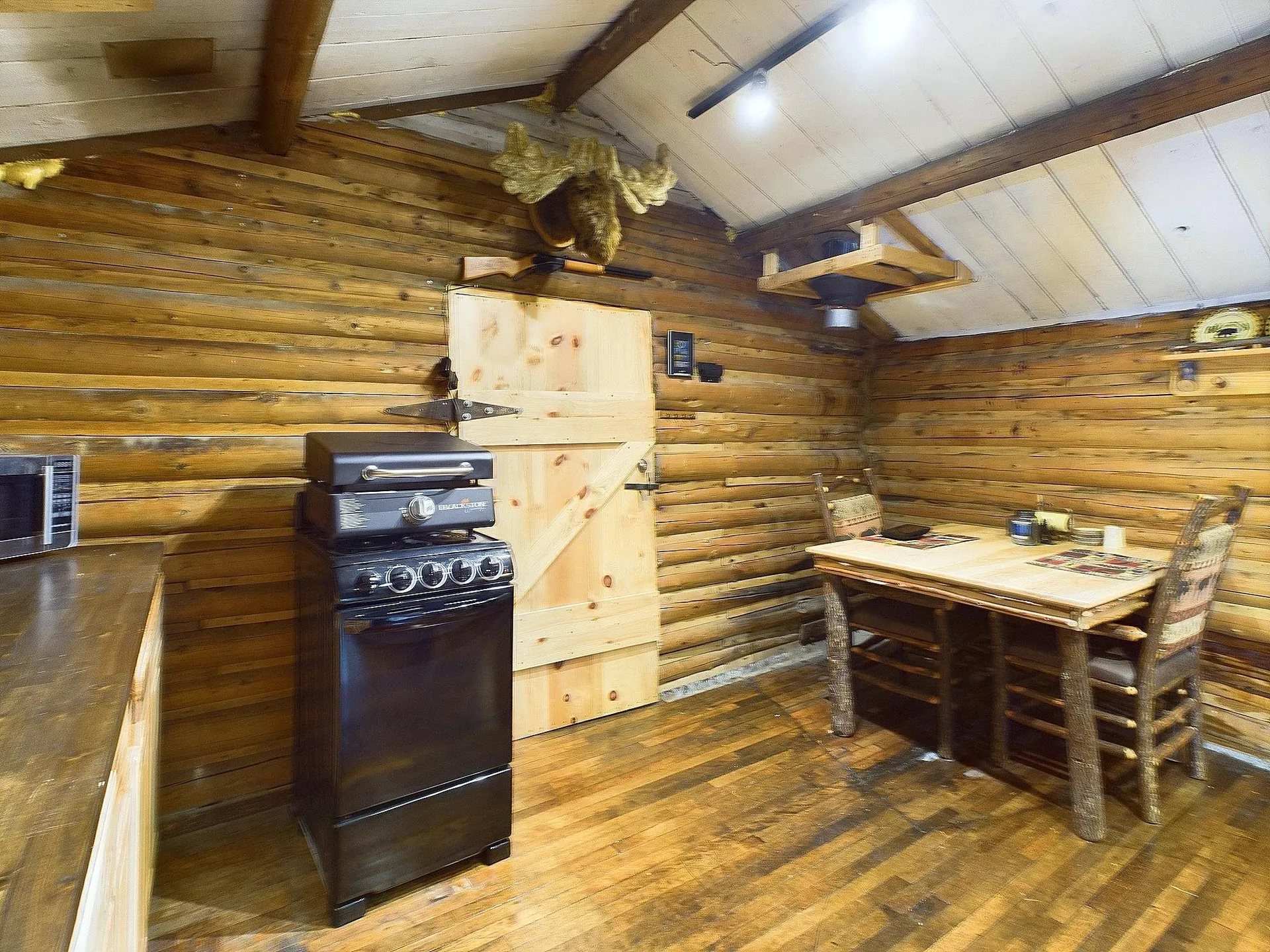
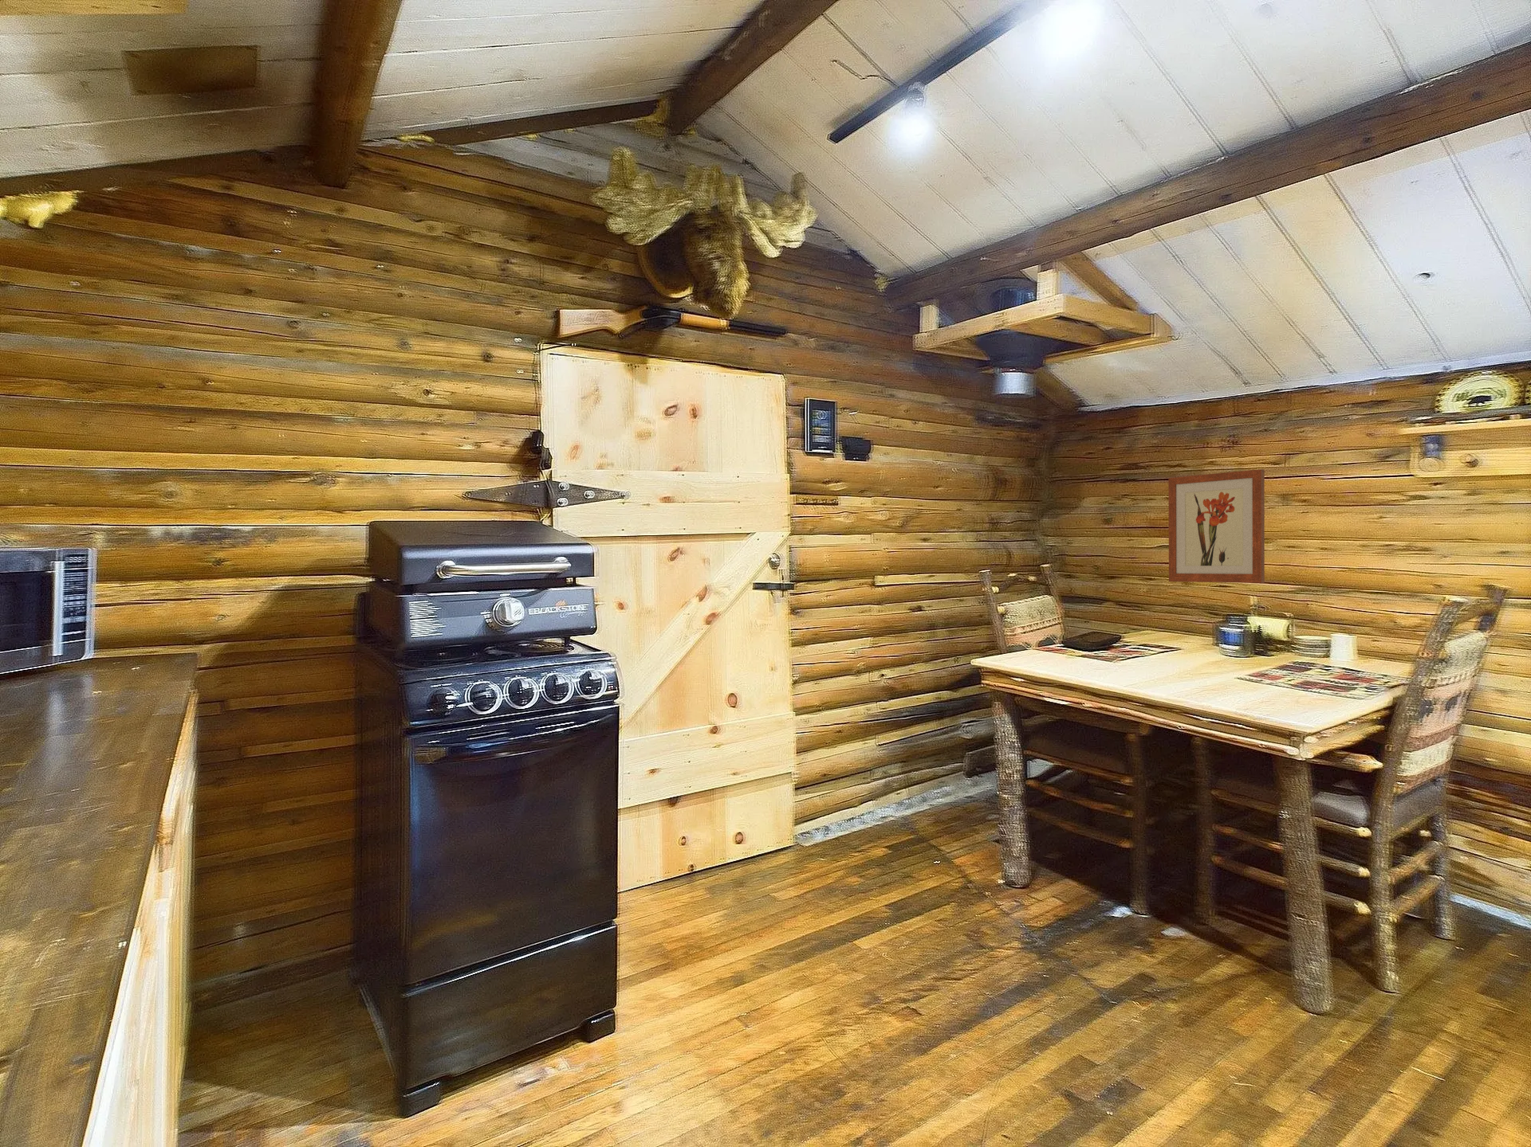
+ wall art (1214, 528)
